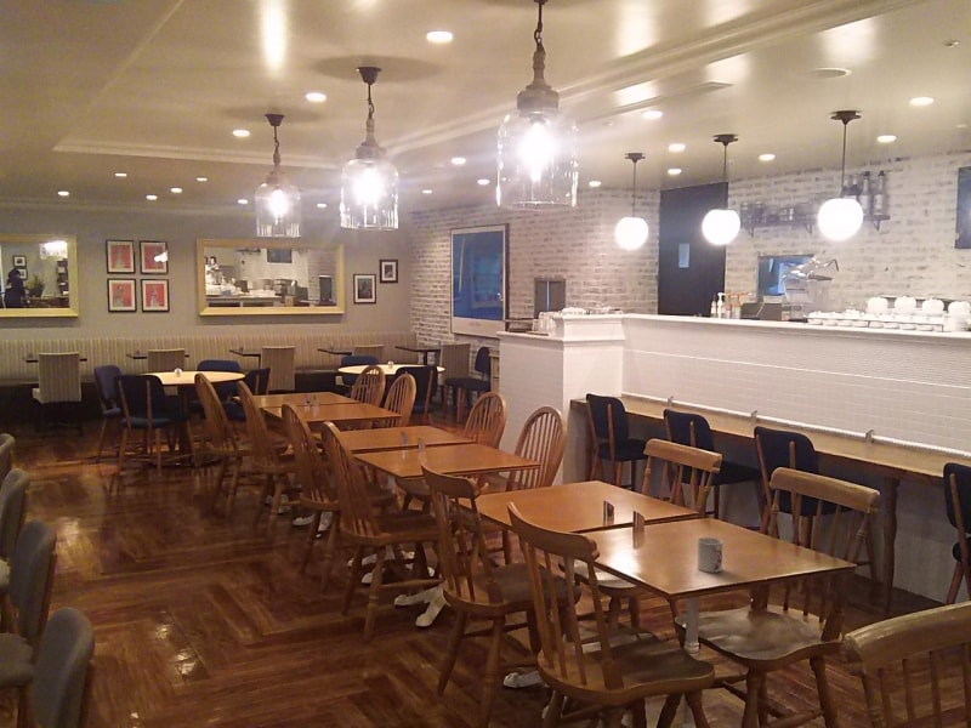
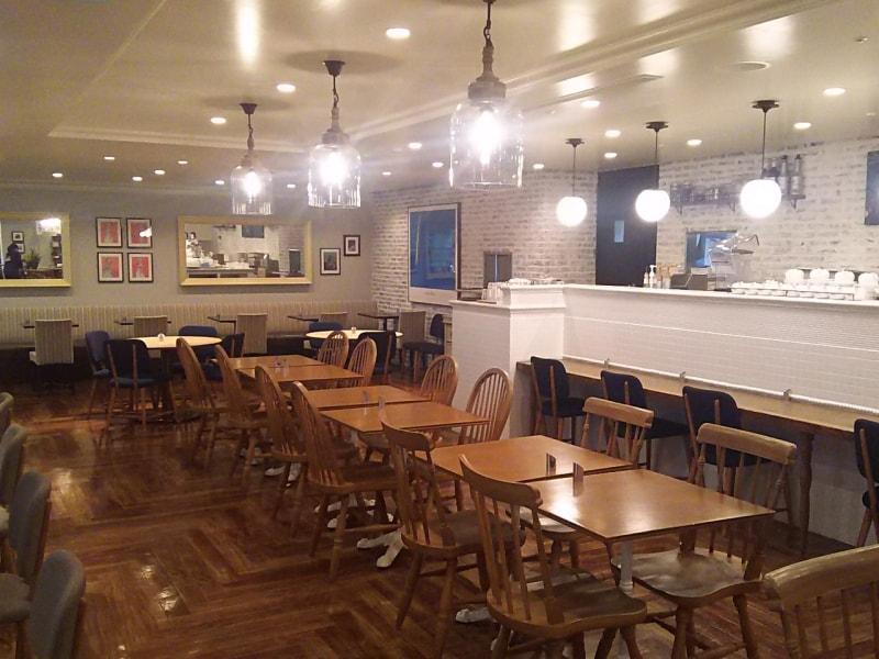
- cup (711, 556)
